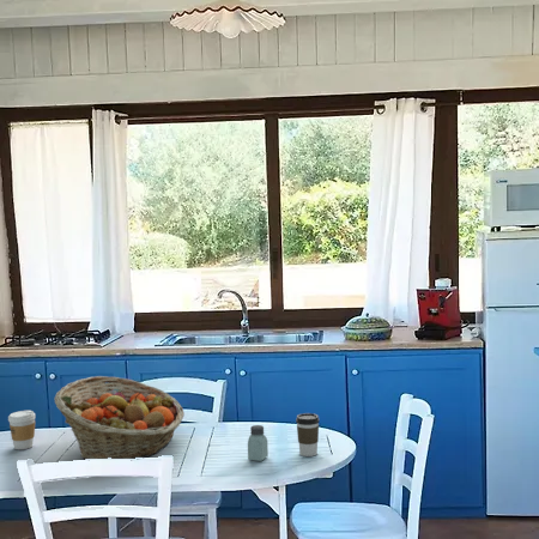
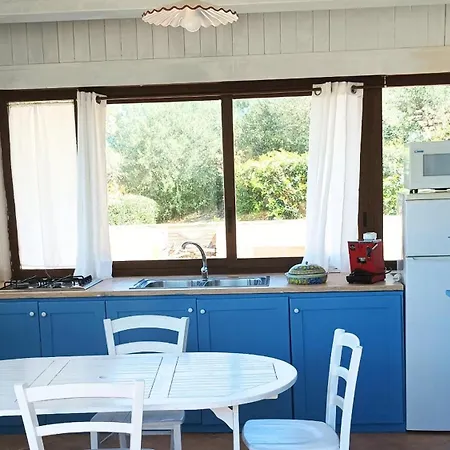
- fruit basket (121, 414)
- coffee cup (22, 429)
- saltshaker (258, 442)
- coffee cup (308, 435)
